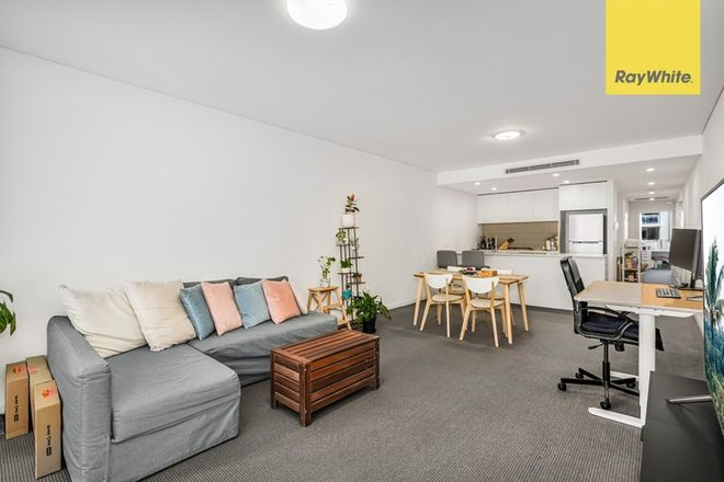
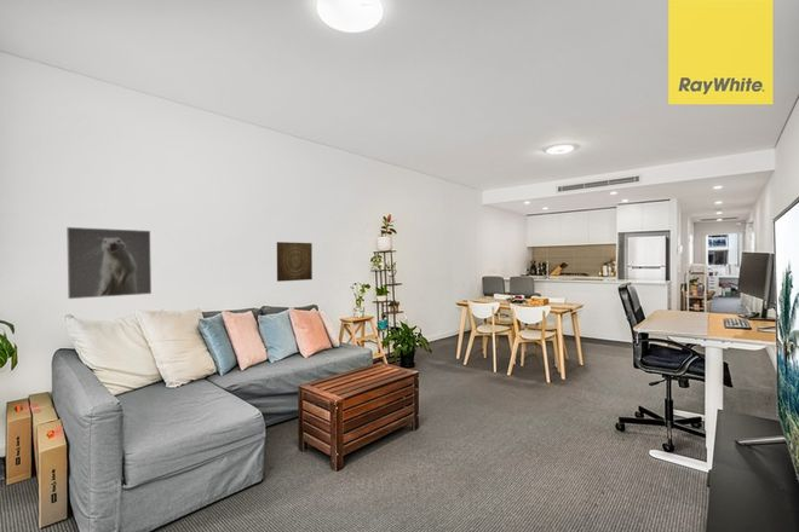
+ wall art (294, 261)
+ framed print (111, 262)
